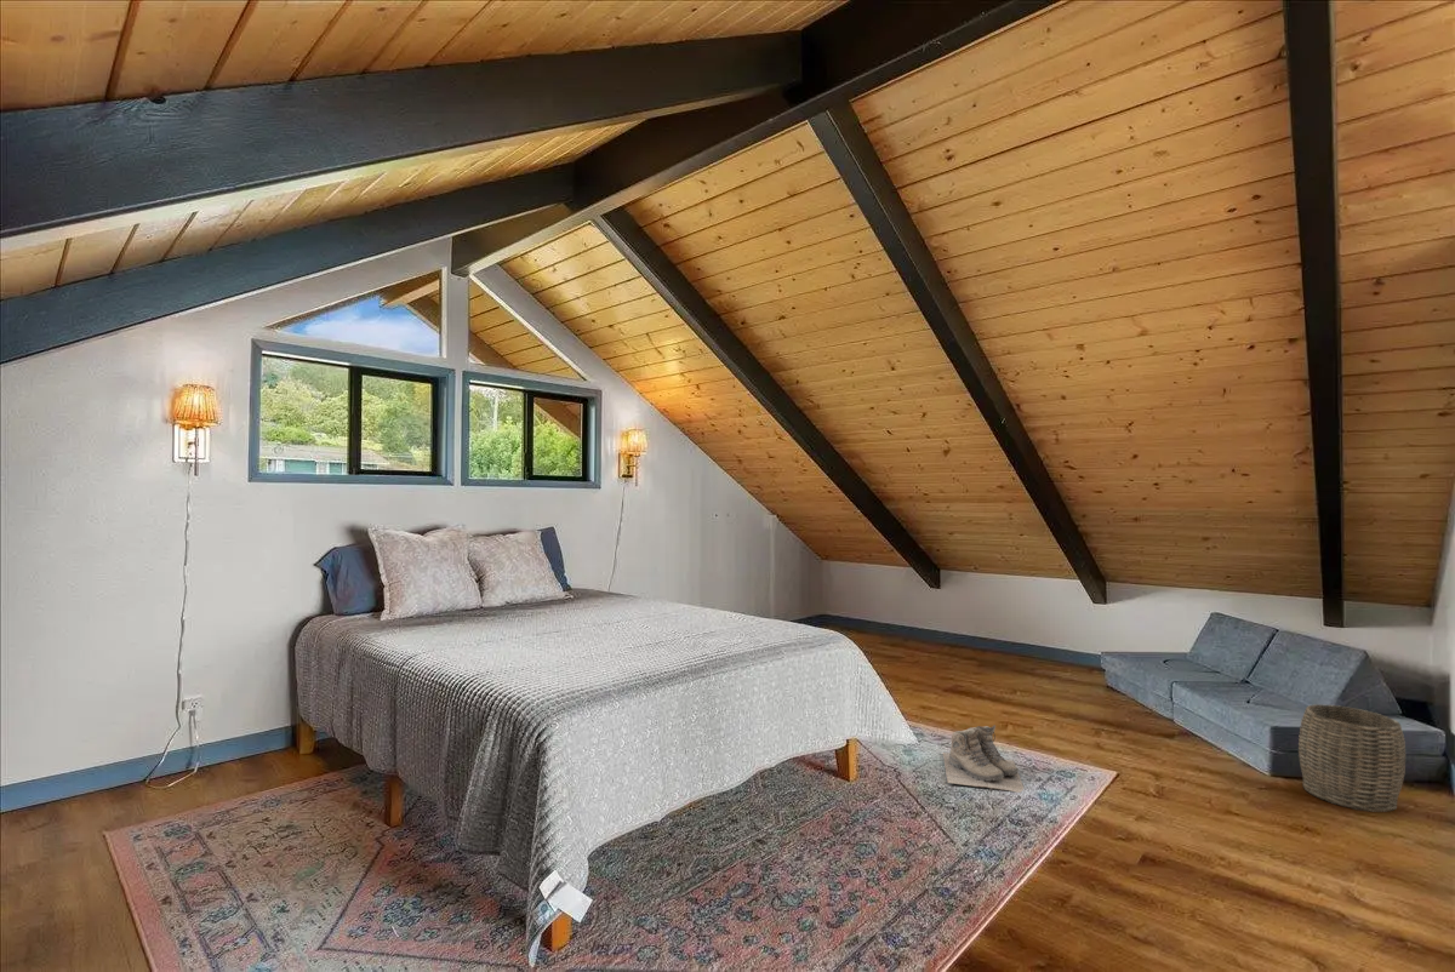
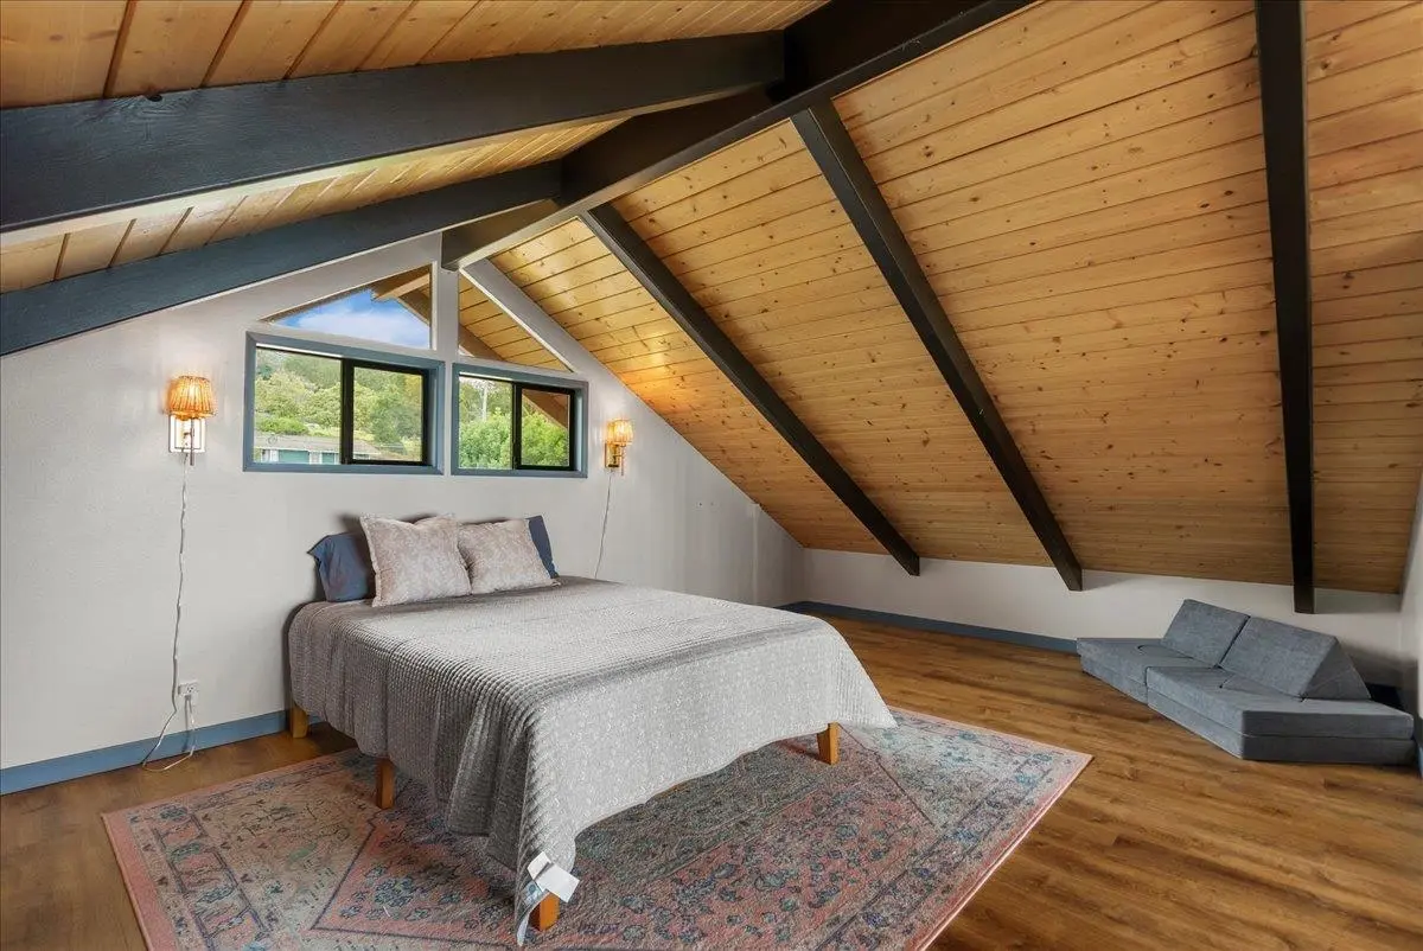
- woven basket (1350, 755)
- boots (982, 750)
